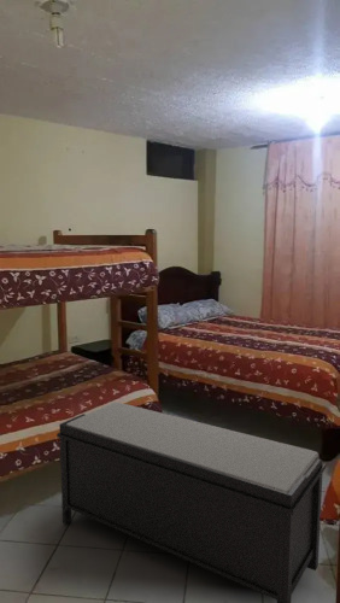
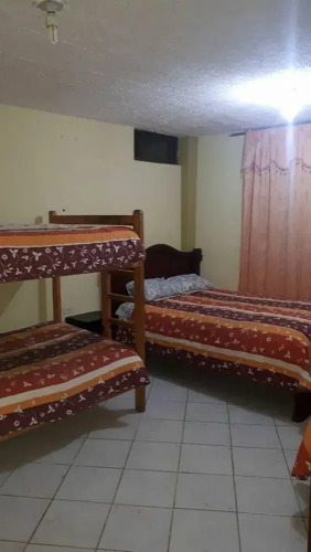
- bench (181, 491)
